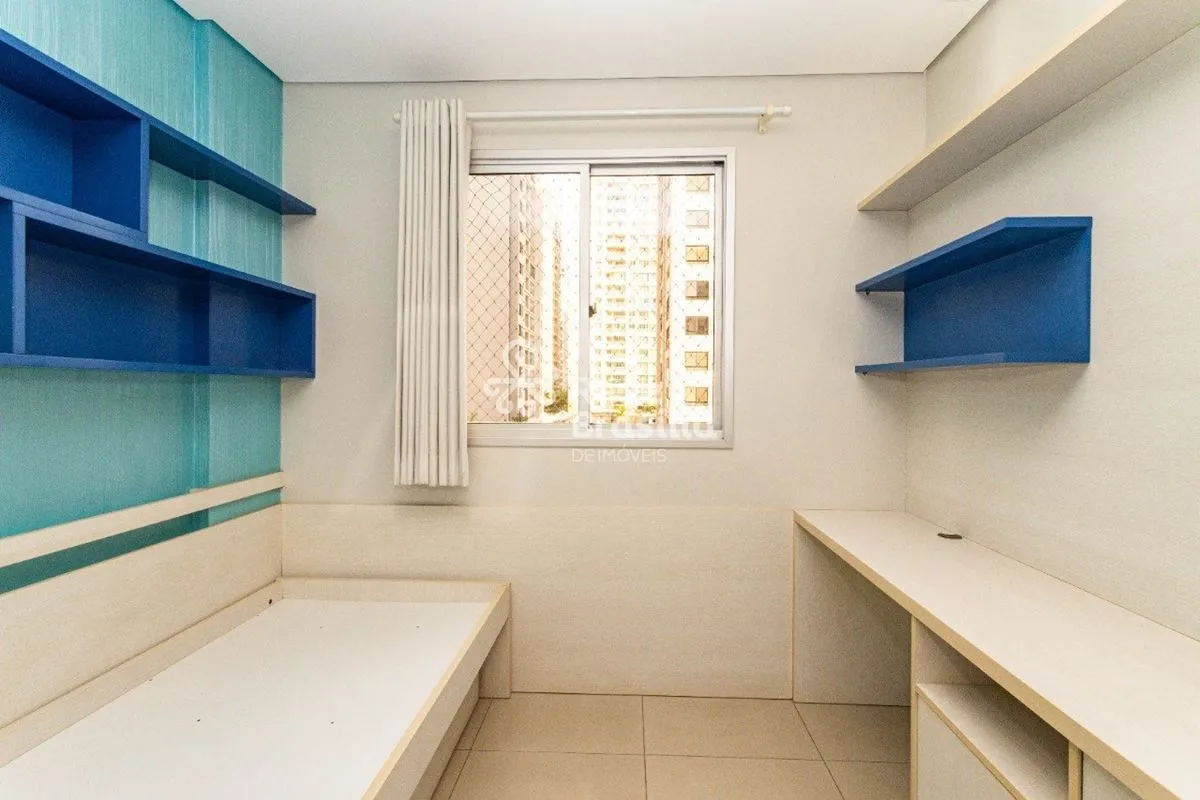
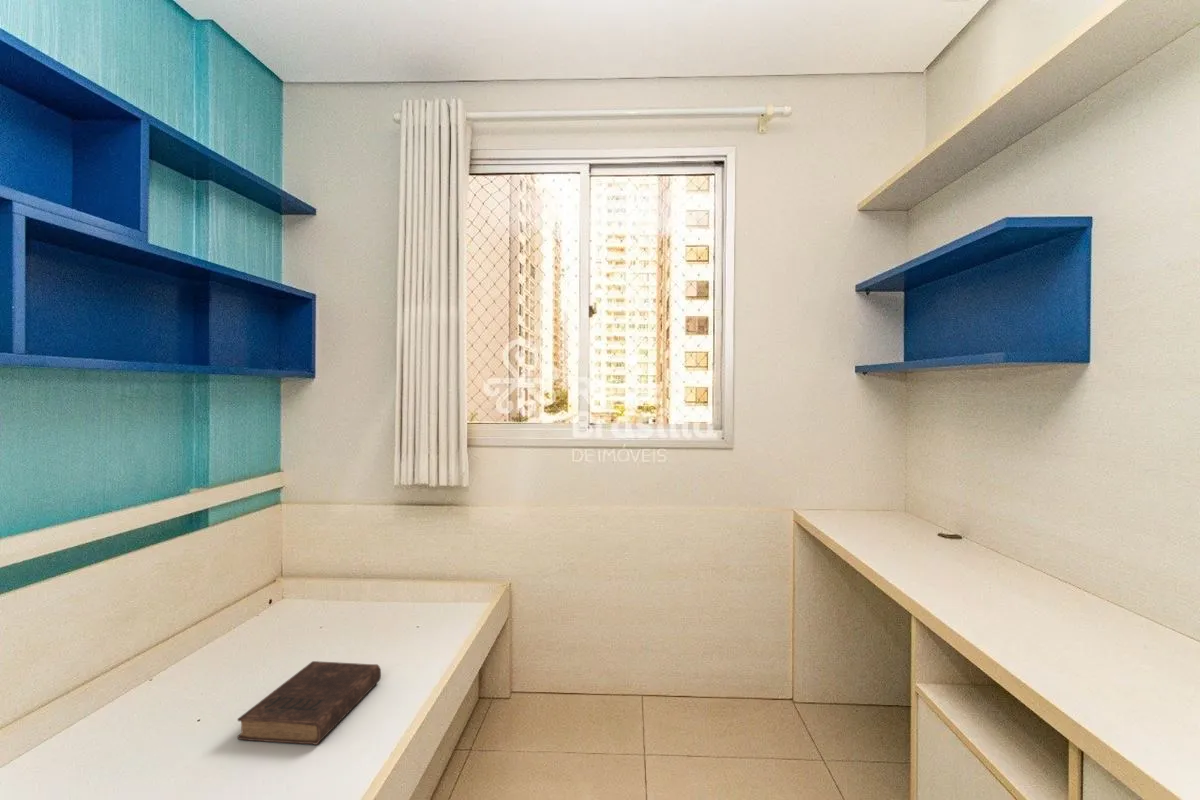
+ book (315, 698)
